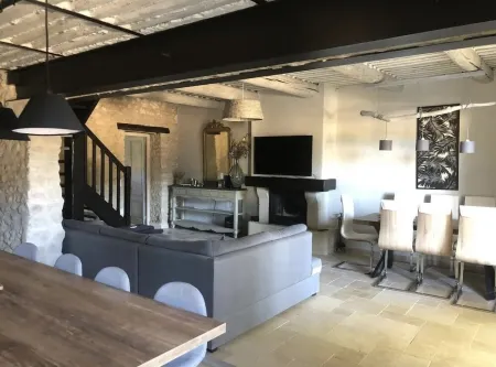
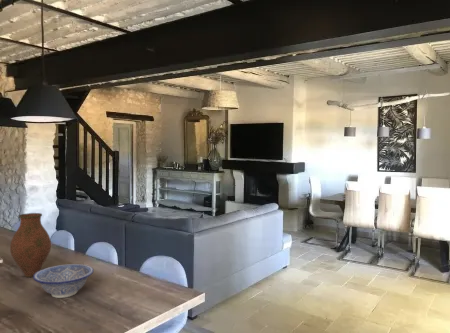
+ vase (31, 245)
+ decorative bowl (64, 282)
